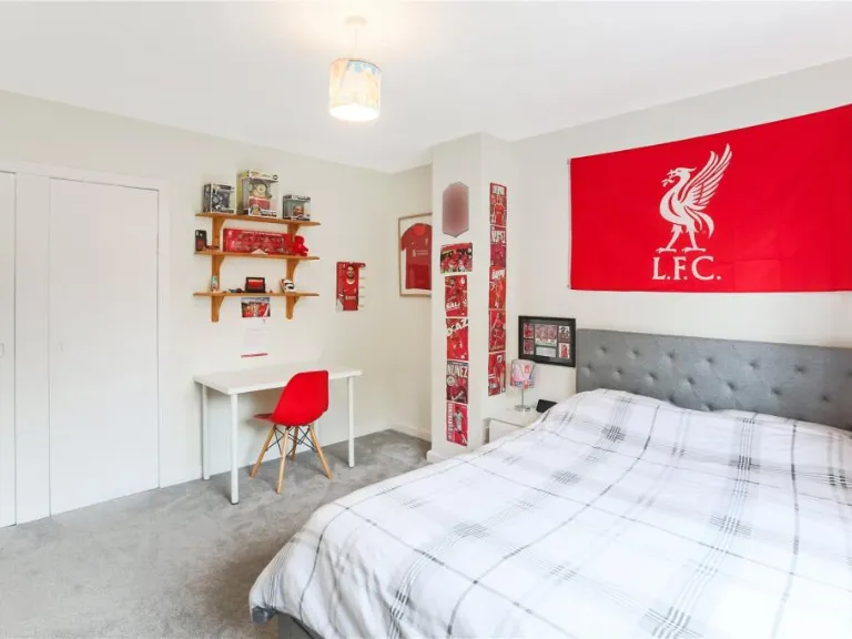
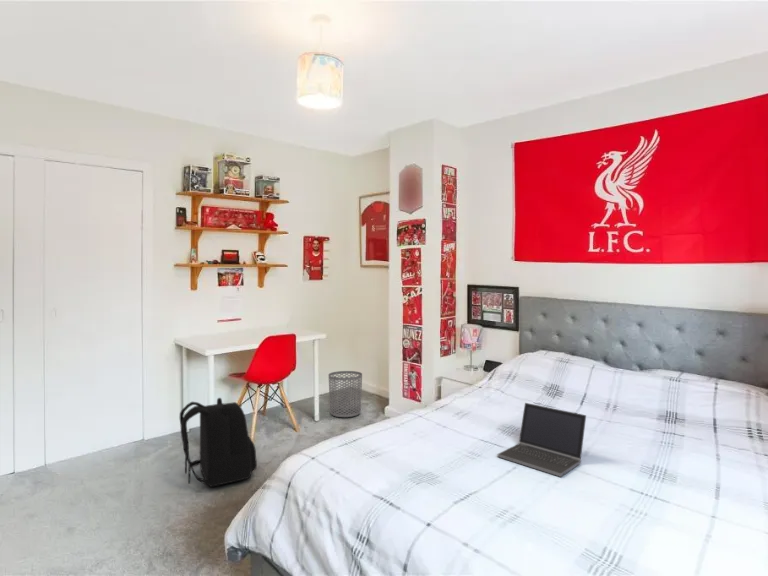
+ laptop computer (541, 436)
+ backpack (217, 439)
+ waste bin (345, 394)
